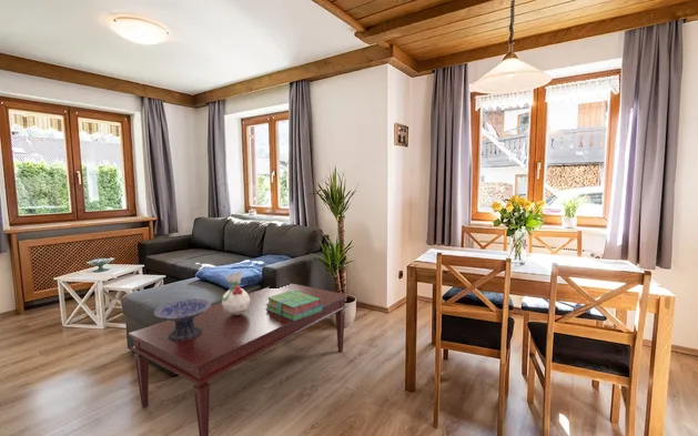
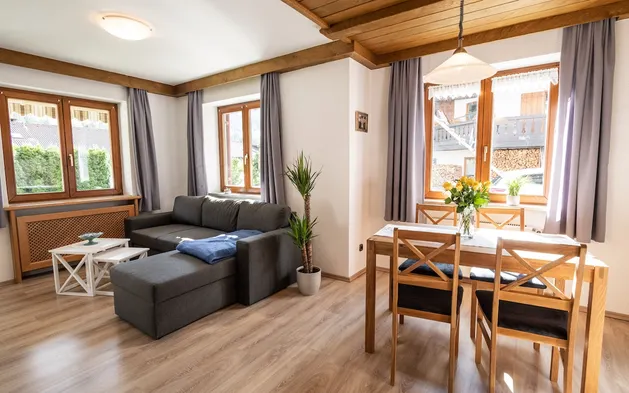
- decorative bowl (184, 320)
- coffee table (255, 343)
- potted flower (235, 292)
- stack of books (294, 303)
